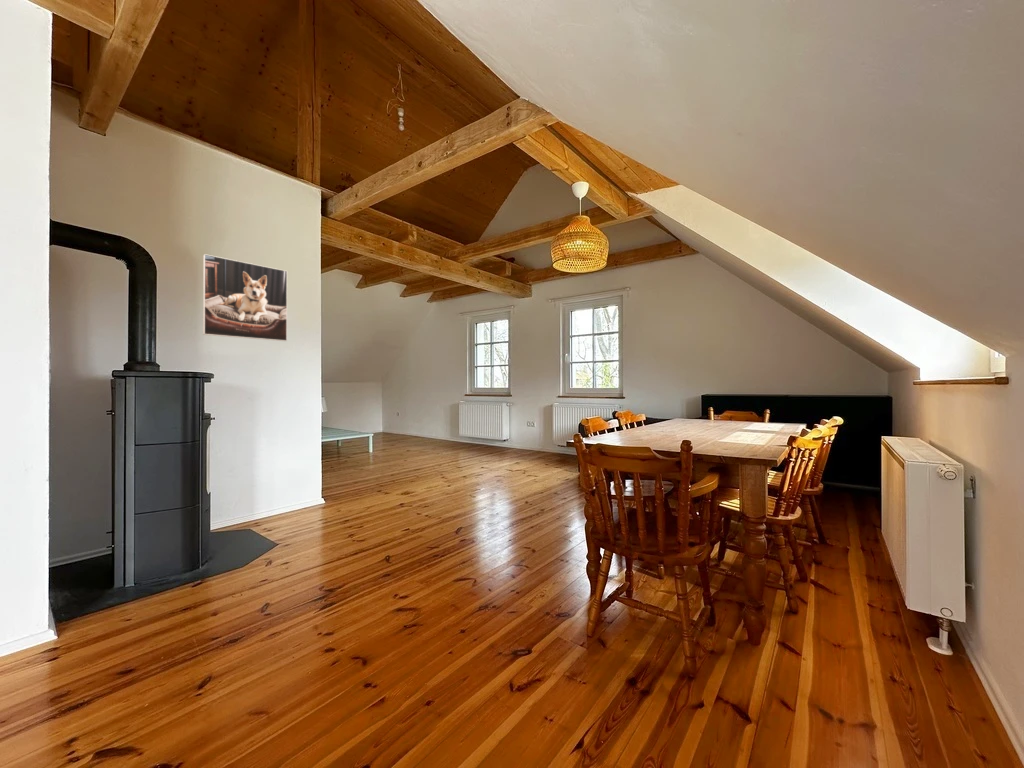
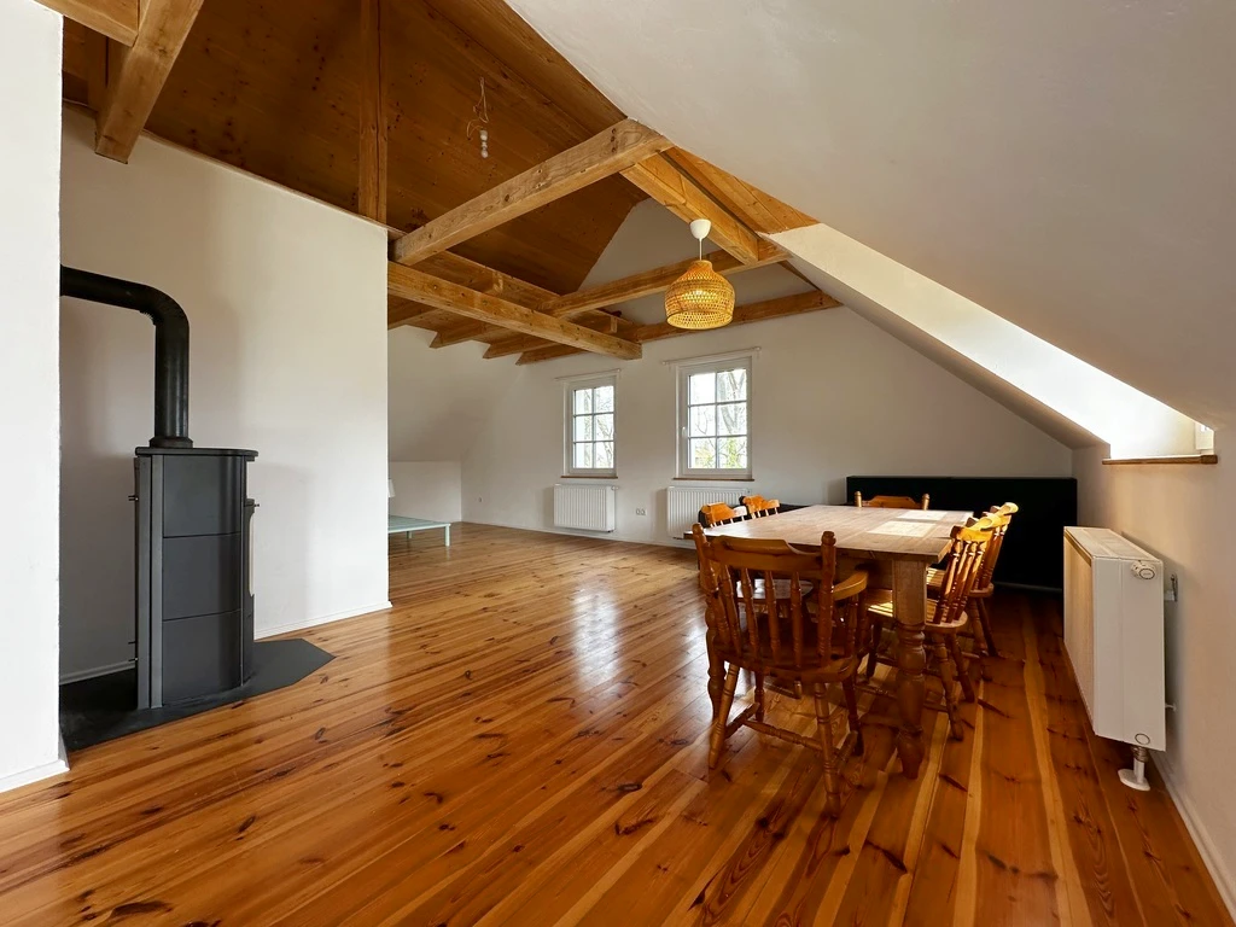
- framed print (247, 300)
